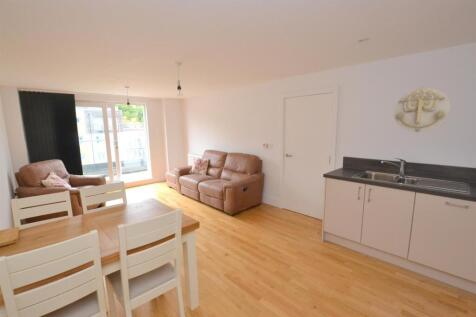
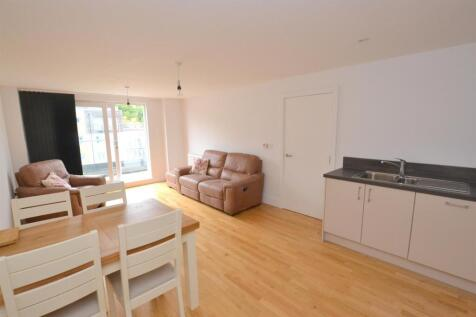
- wall decoration (420, 110)
